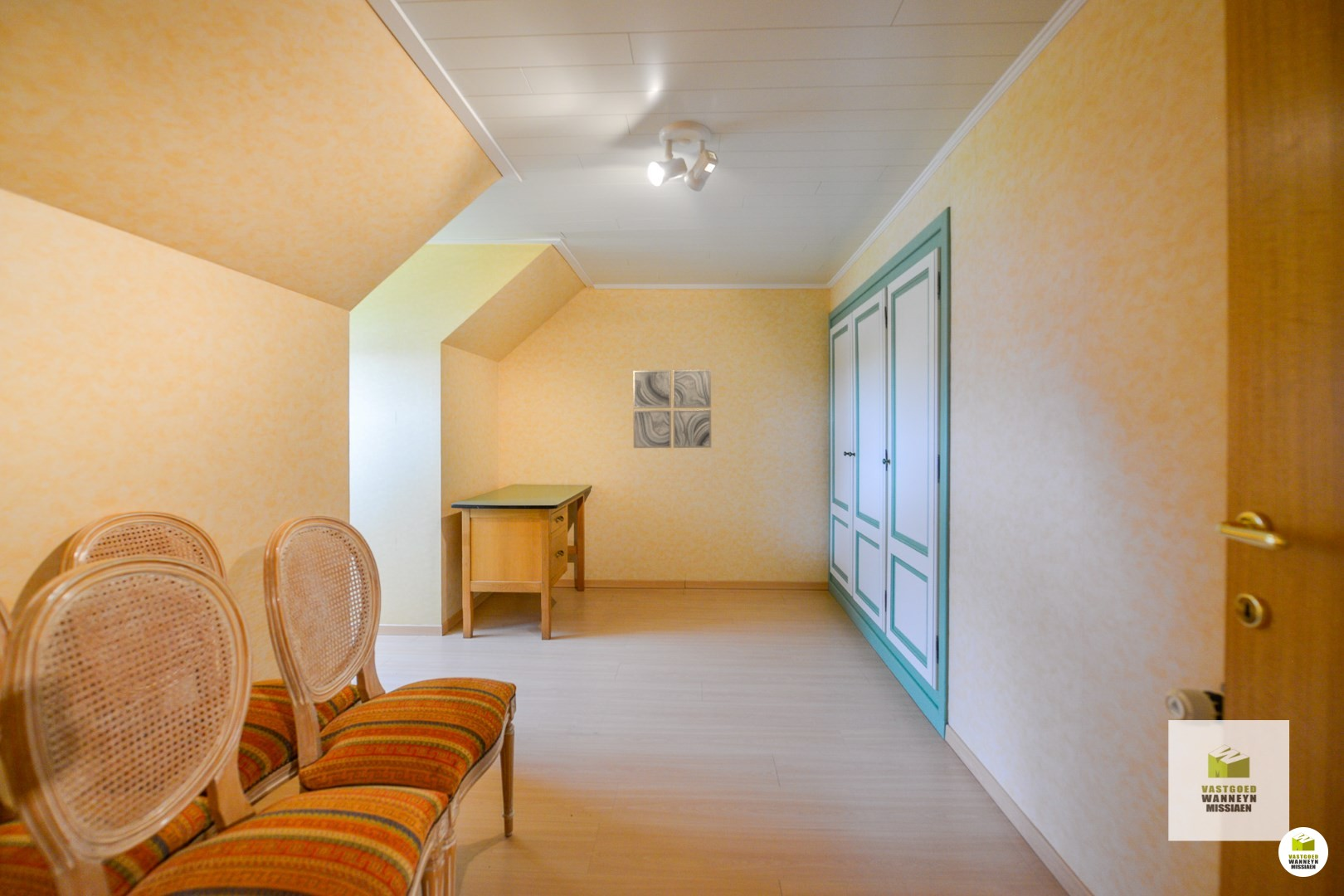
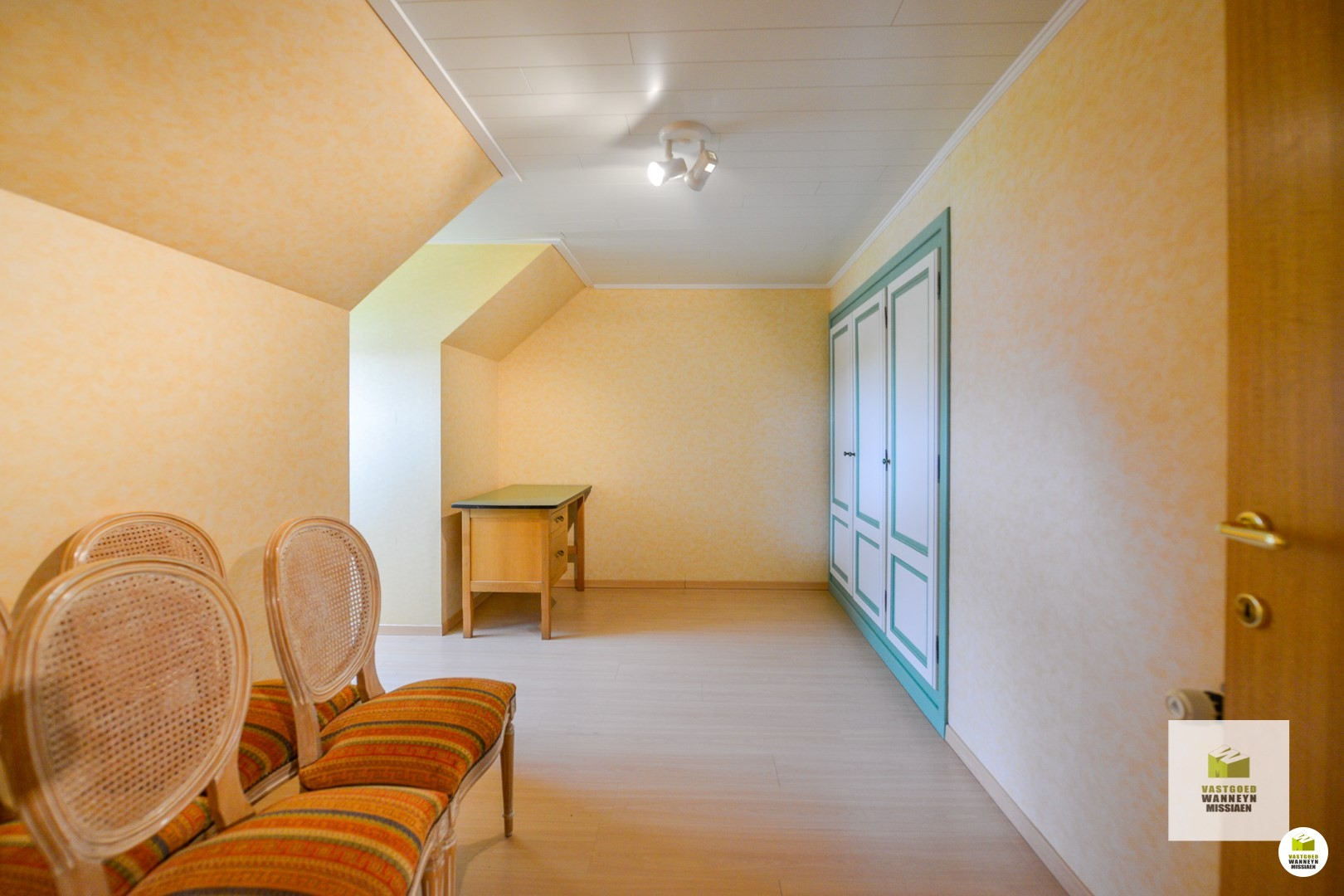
- wall art (673, 410)
